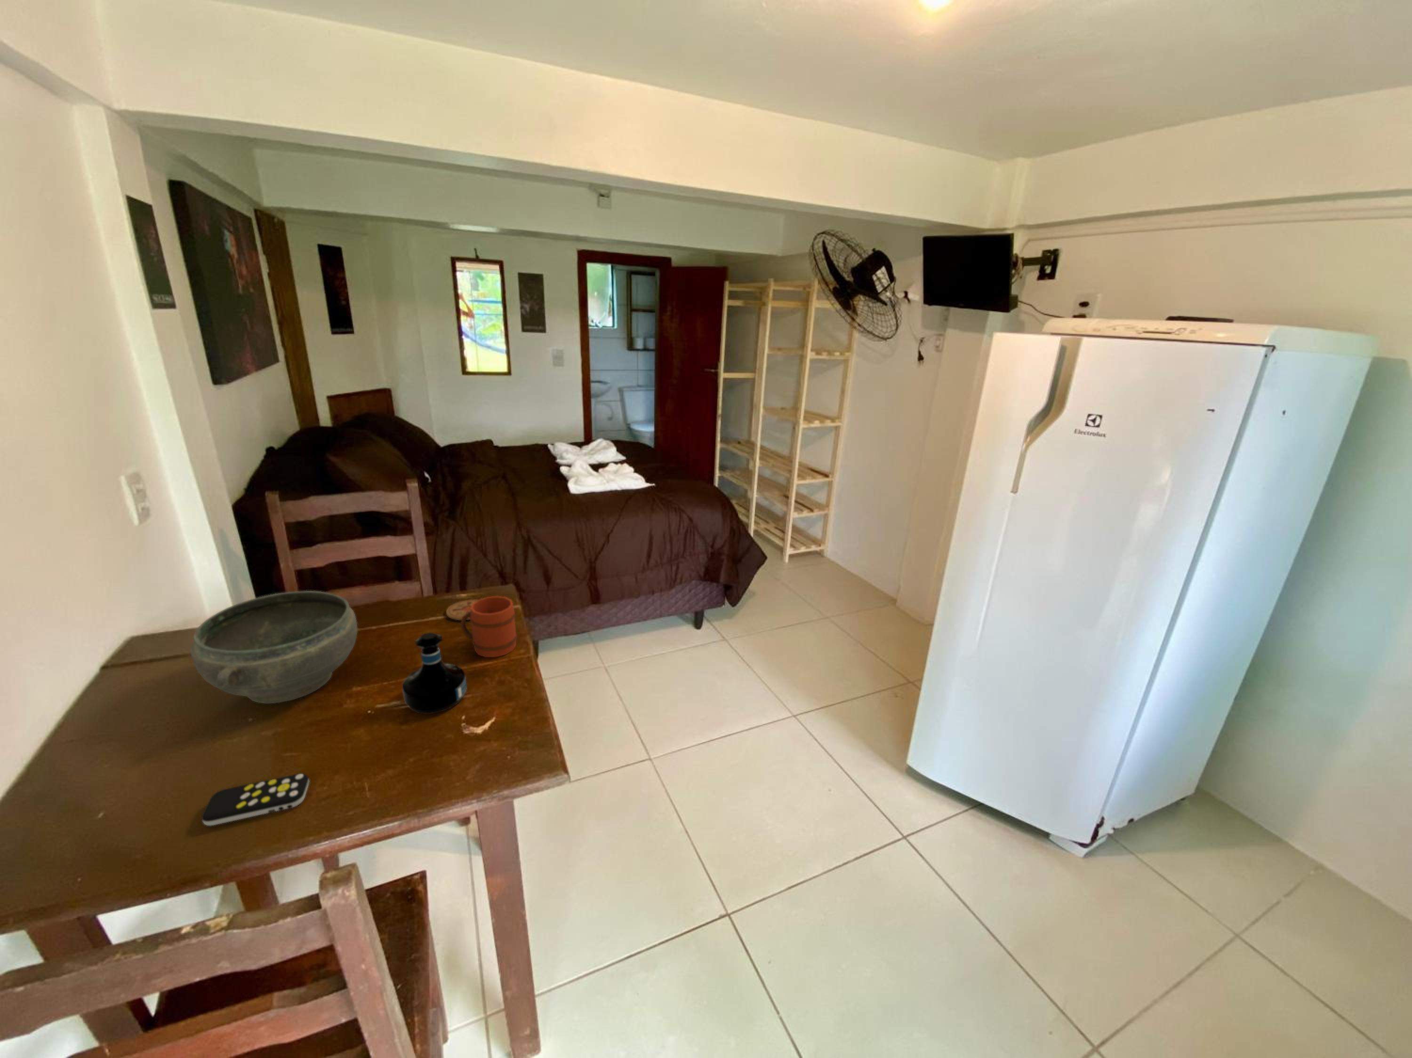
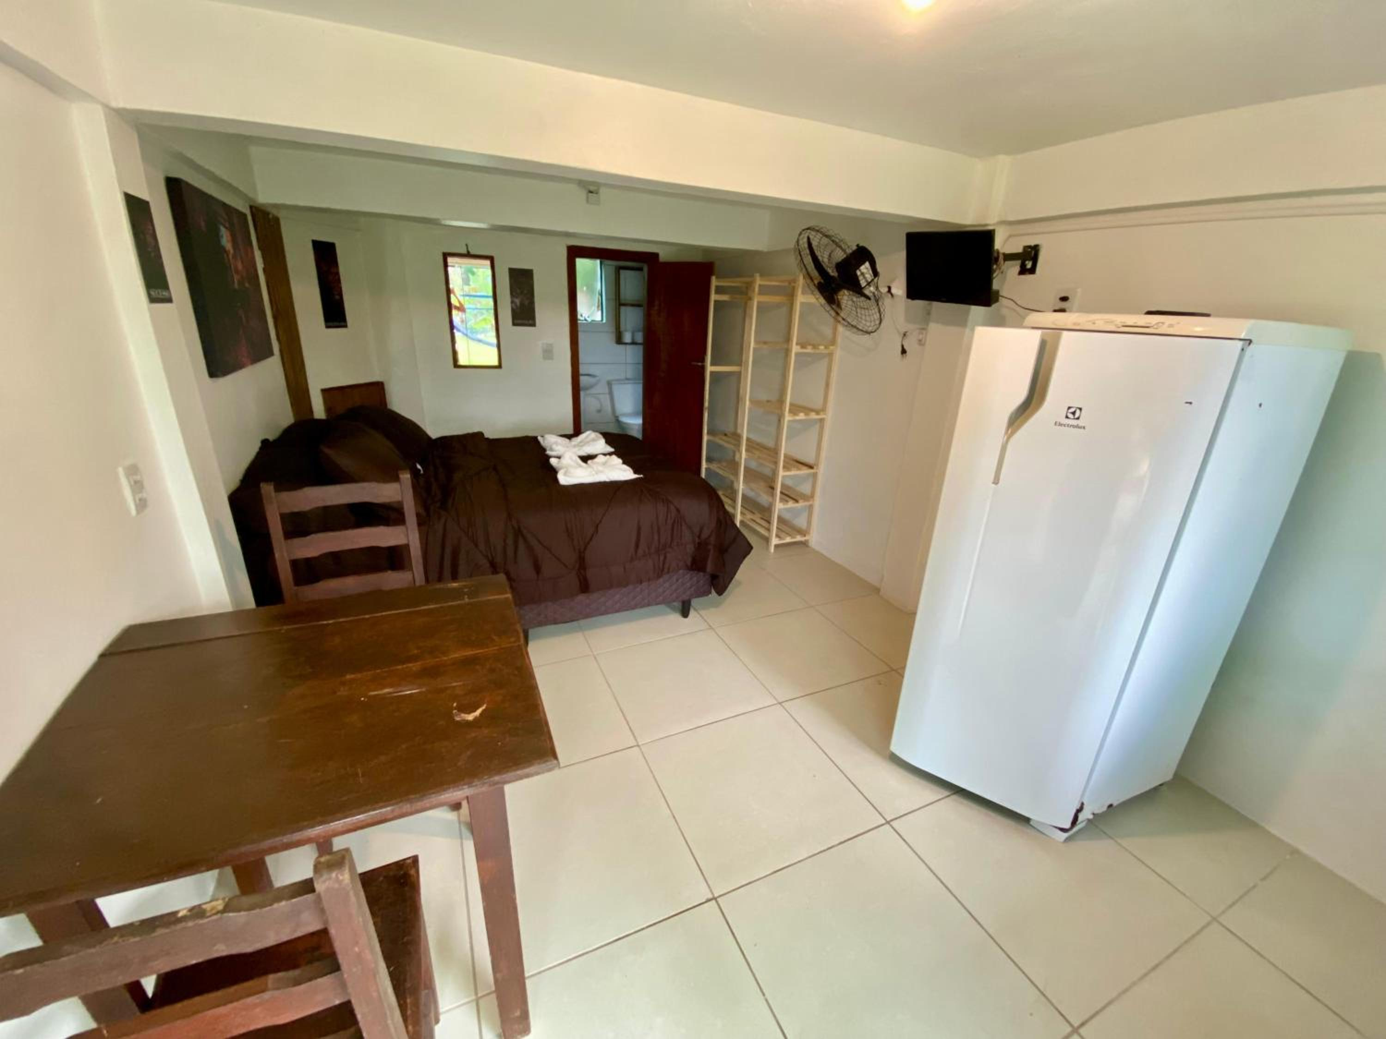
- tequila bottle (432, 667)
- remote control (258, 798)
- coaster (467, 609)
- bowl (282, 650)
- mug (488, 626)
